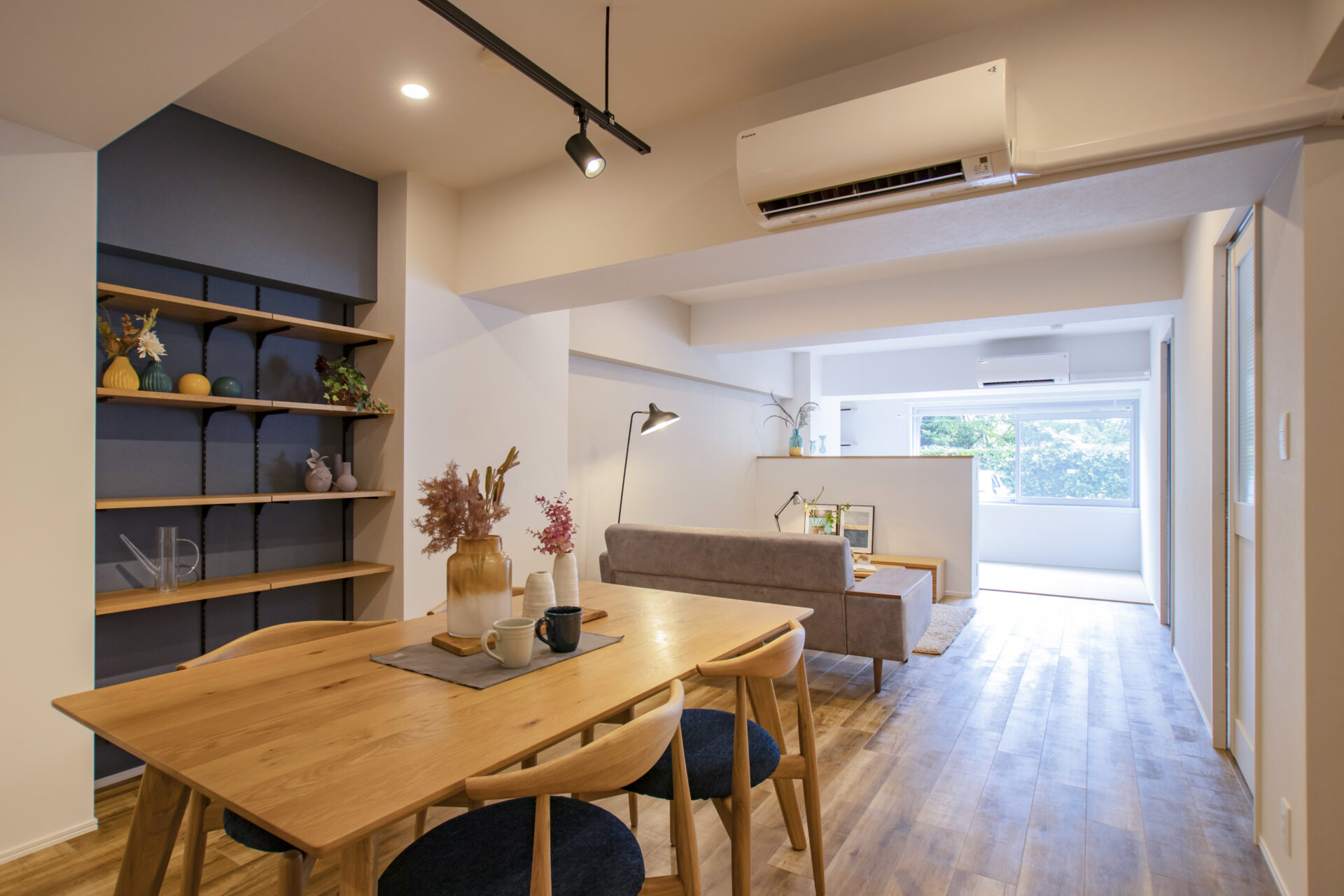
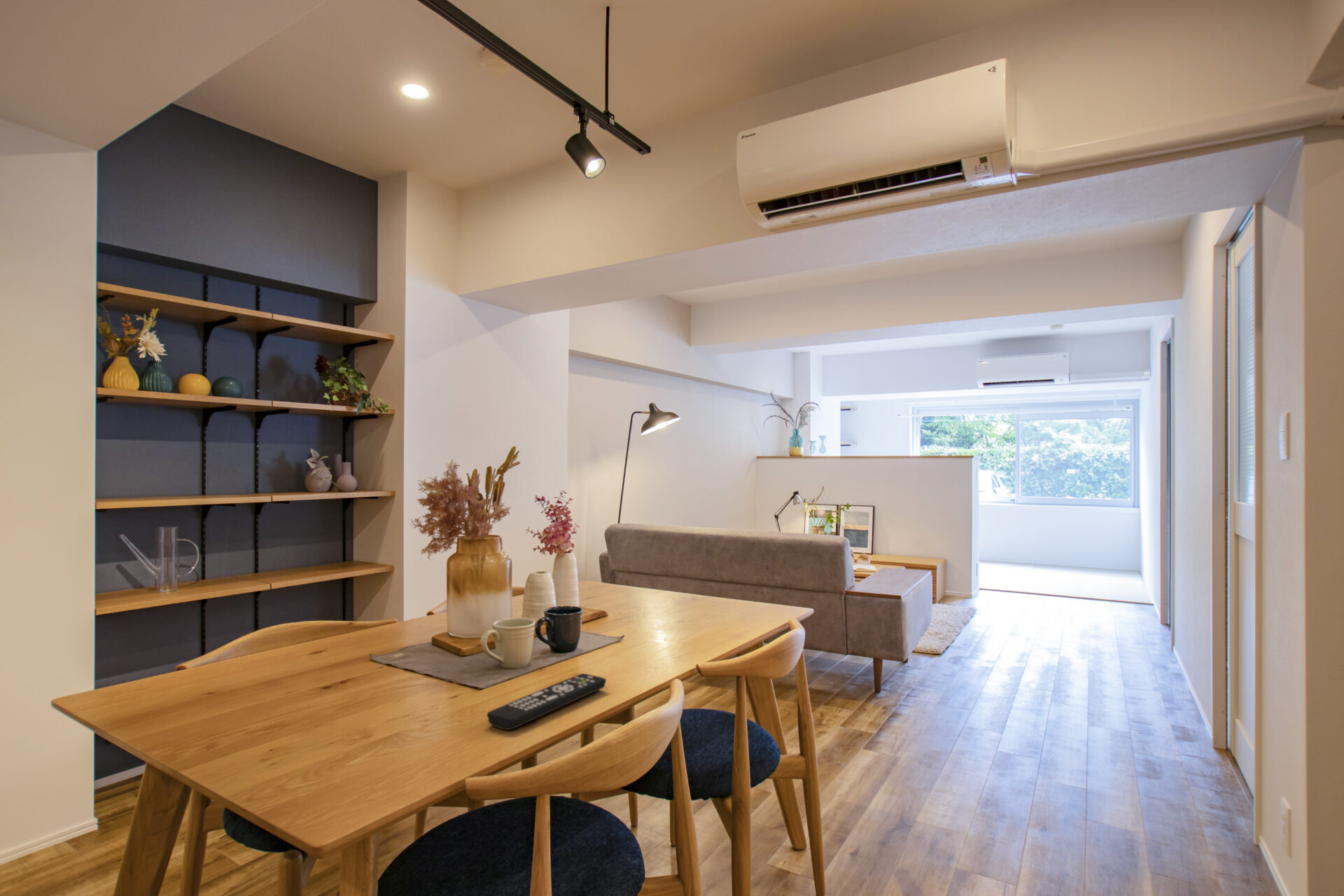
+ remote control (550, 699)
